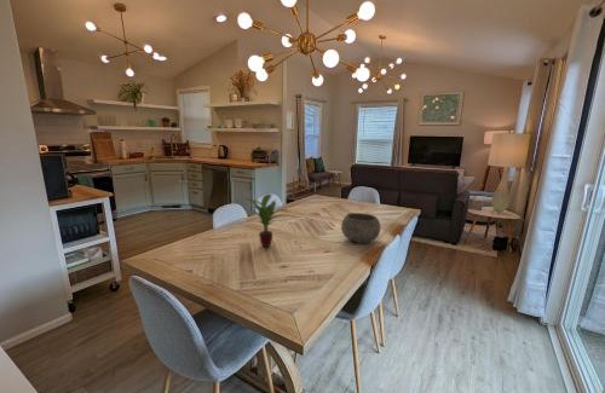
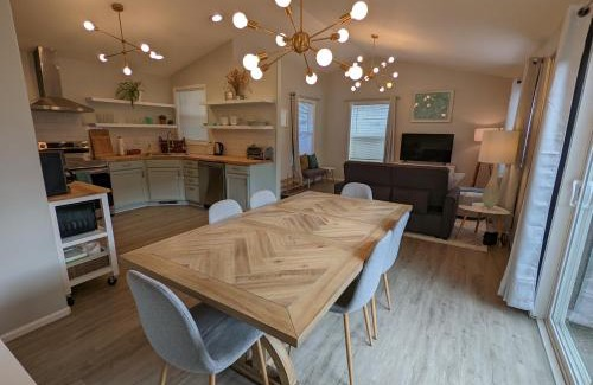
- potted plant (267, 220)
- bowl (361, 227)
